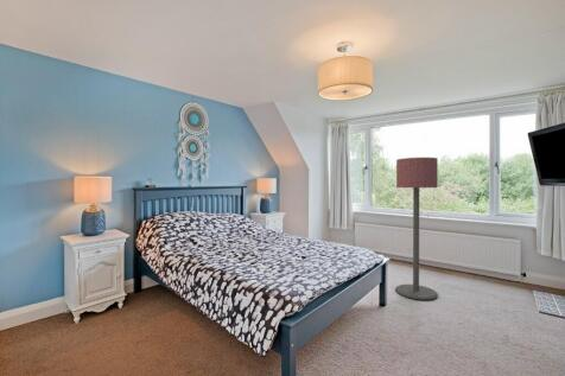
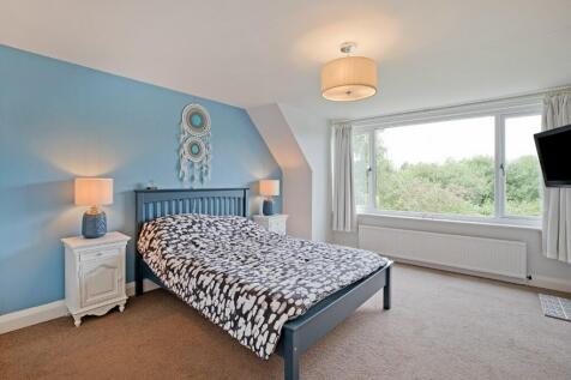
- floor lamp (415, 225)
